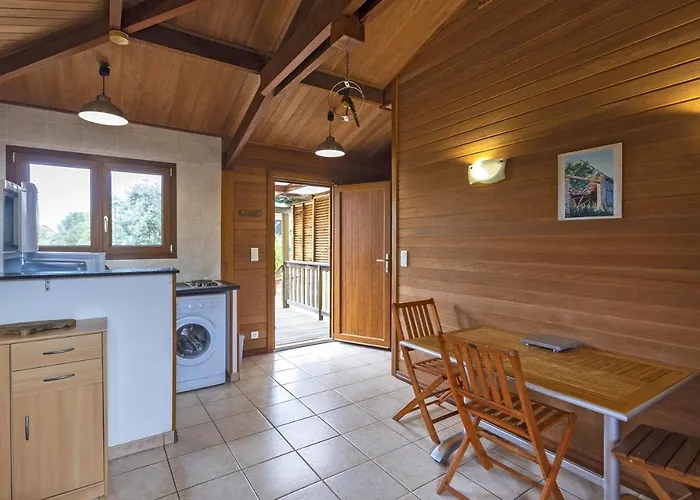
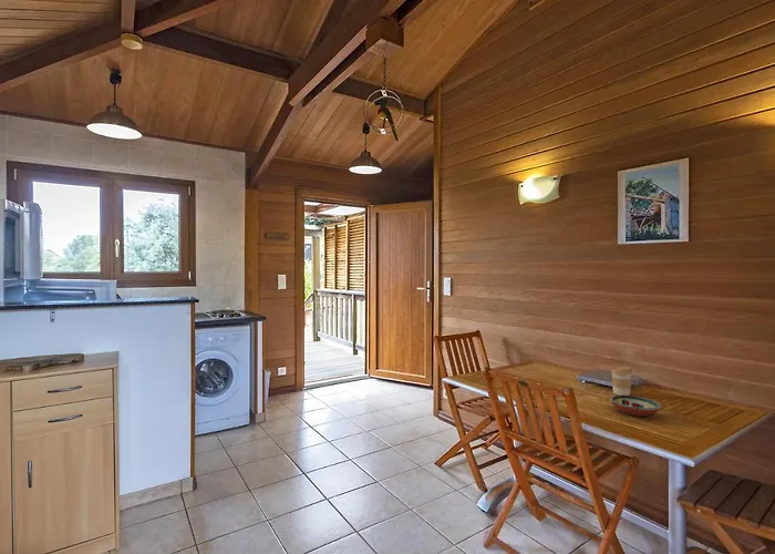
+ coffee cup (621, 380)
+ decorative bowl (634, 407)
